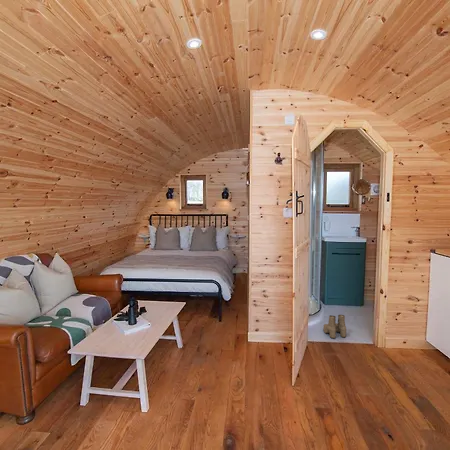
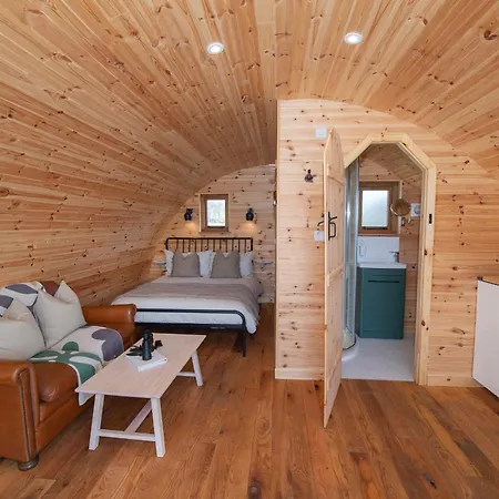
- boots (334, 323)
